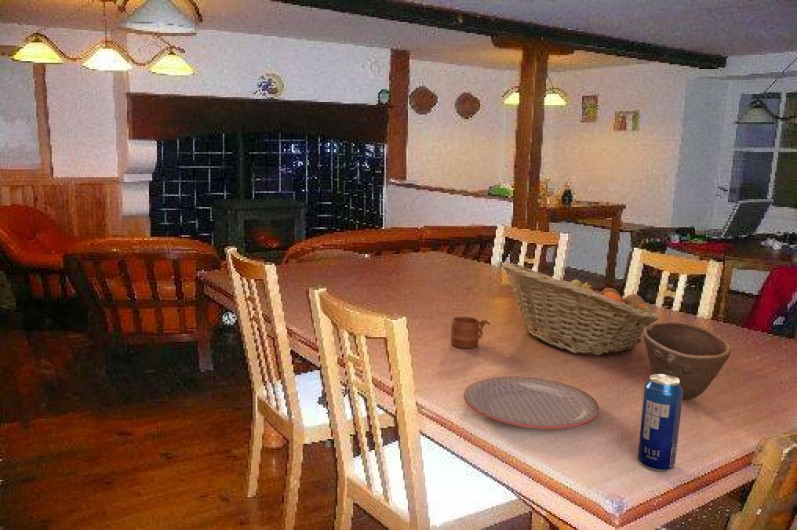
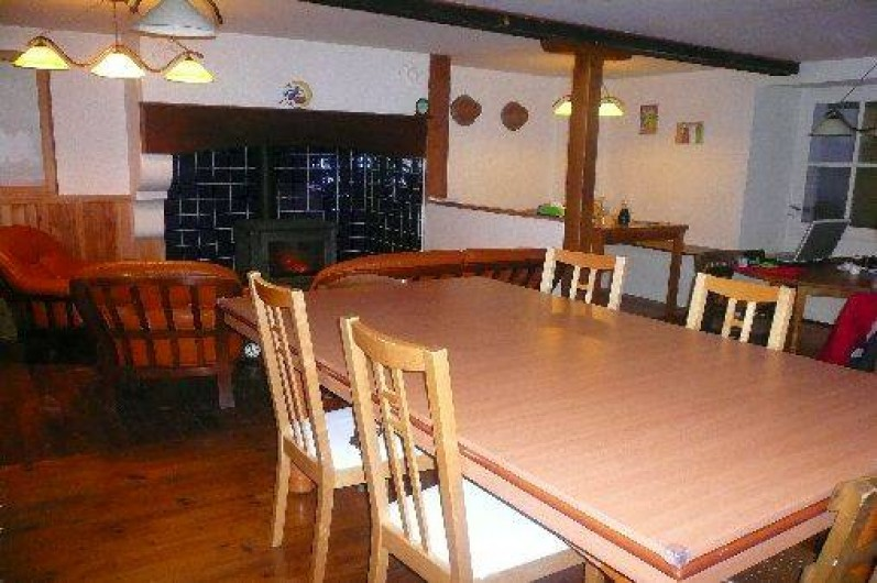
- bowl (683, 364)
- plate (529, 404)
- mug (472, 331)
- beverage can (660, 422)
- fruit basket (574, 302)
